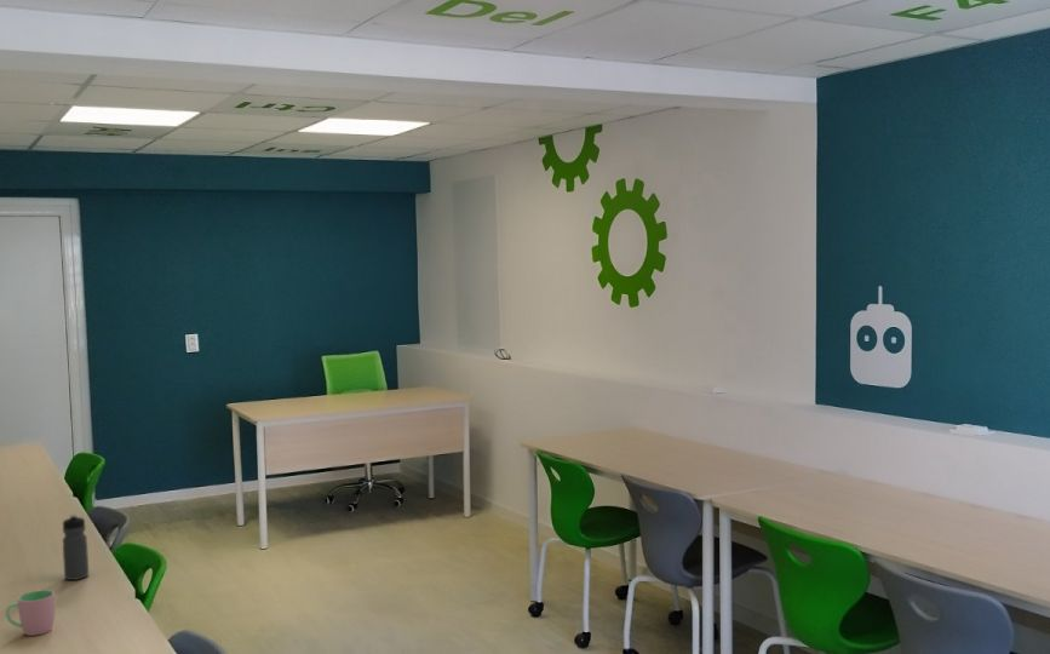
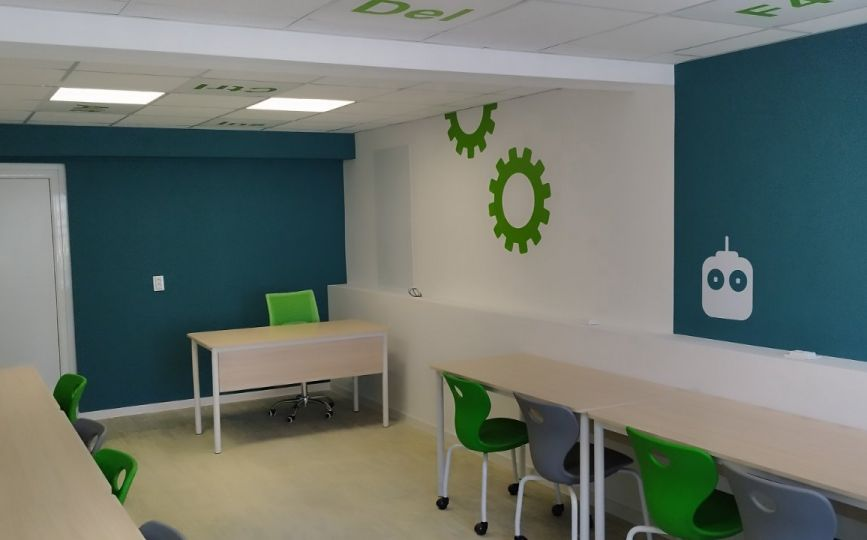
- water bottle (75, 545)
- cup (30, 614)
